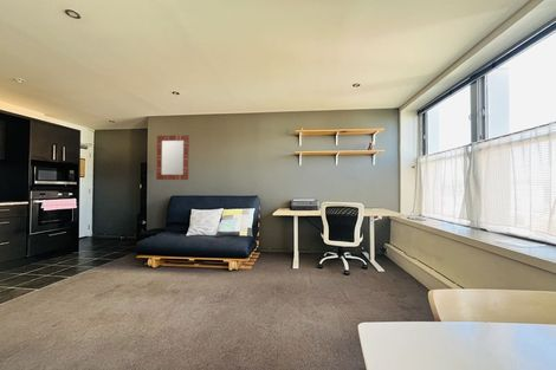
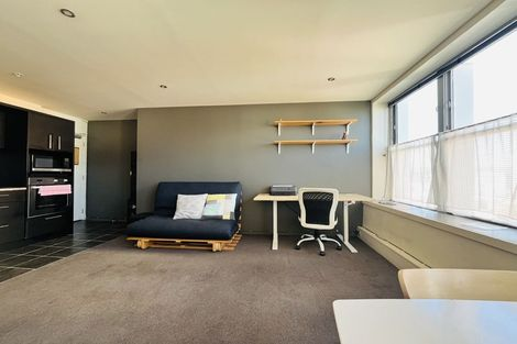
- home mirror (172, 157)
